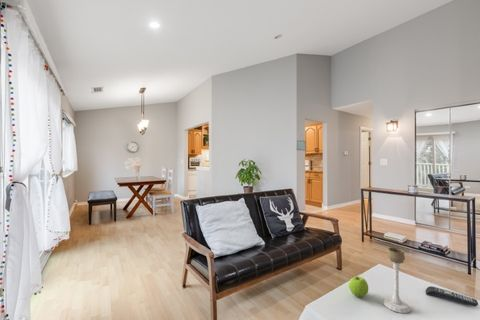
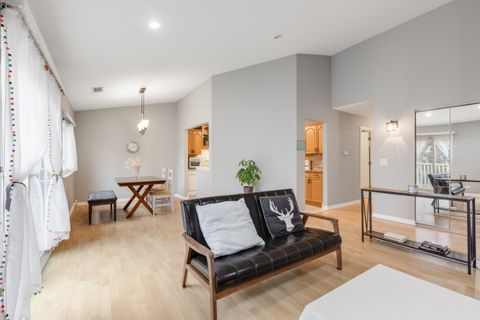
- apple (358, 286)
- candle holder (396, 277)
- remote control (450, 295)
